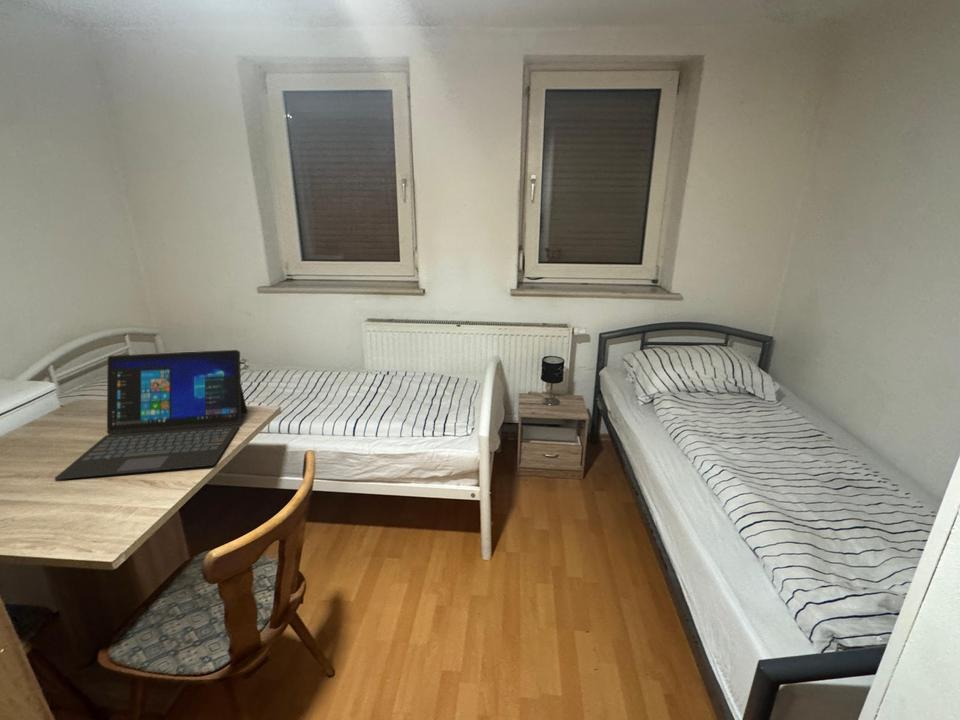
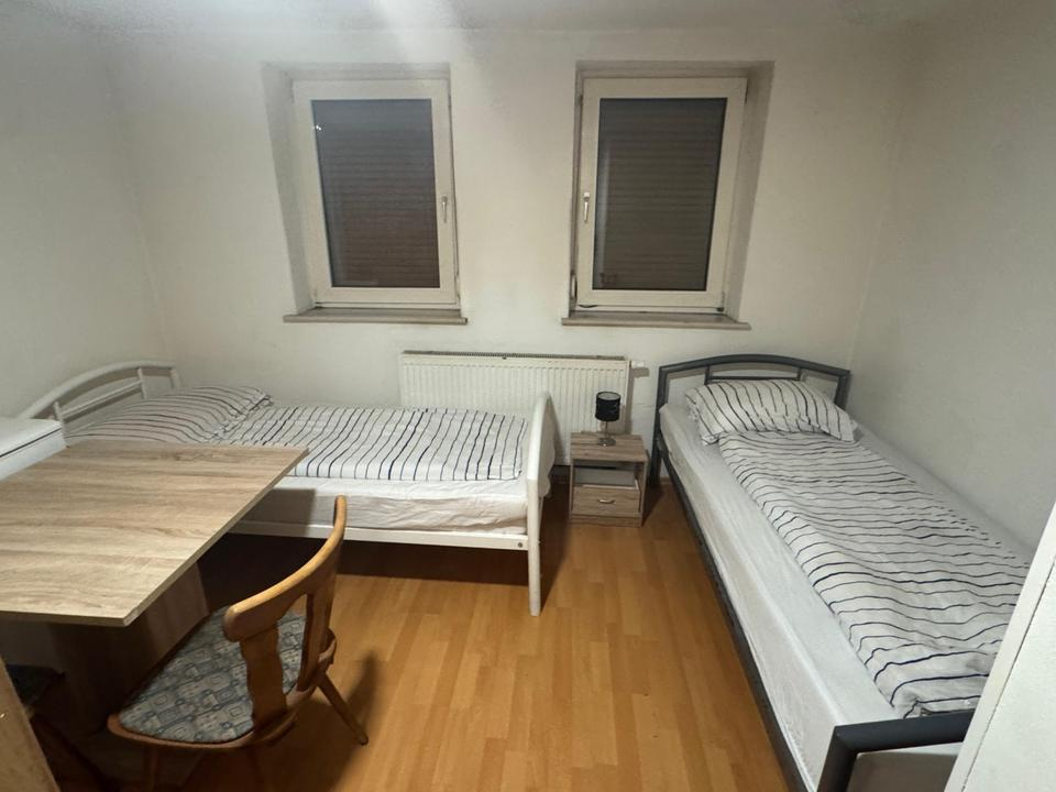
- laptop (158, 406)
